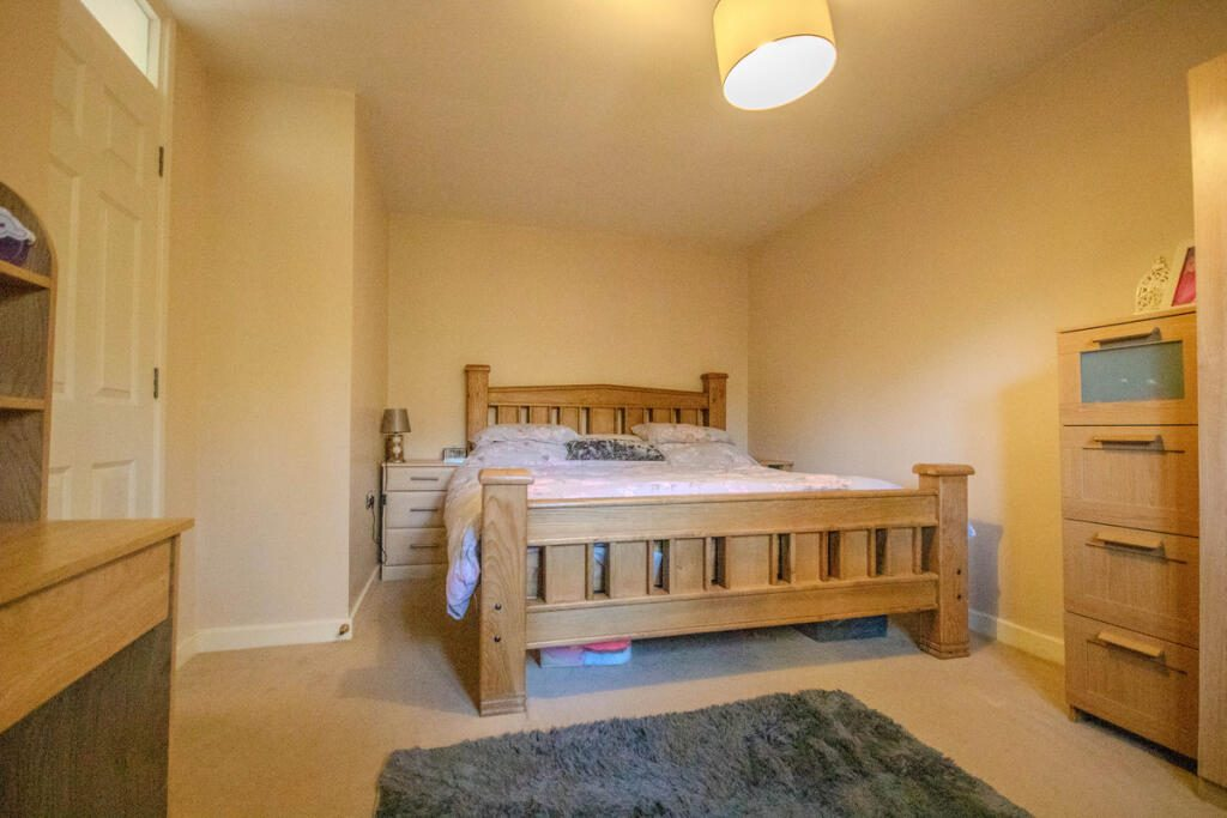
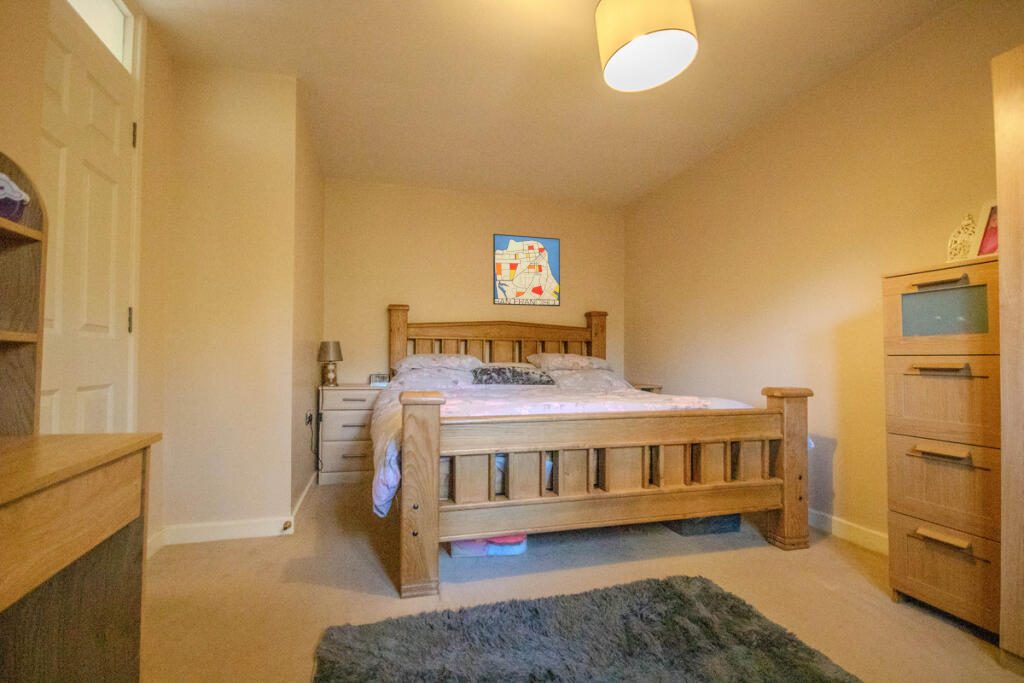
+ wall art (527, 270)
